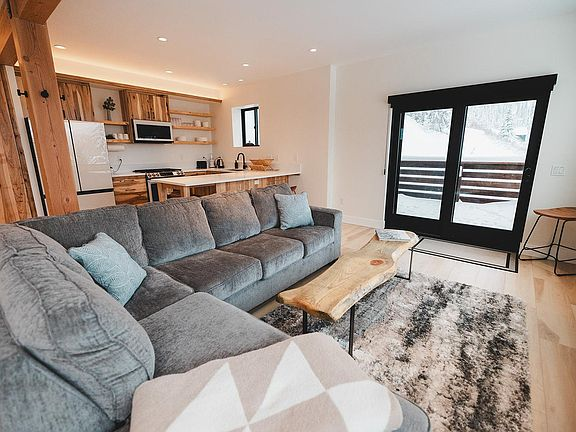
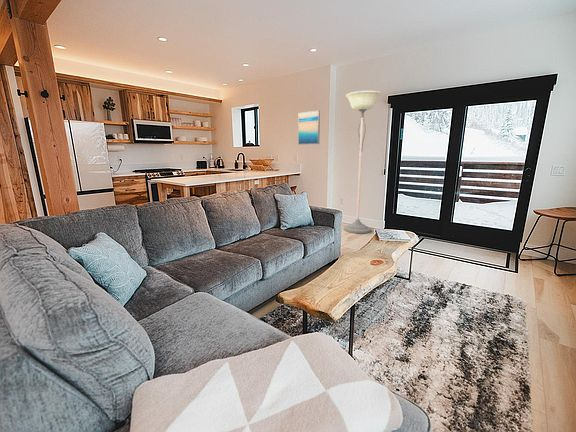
+ wall art (308, 128)
+ floor lamp (360, 165)
